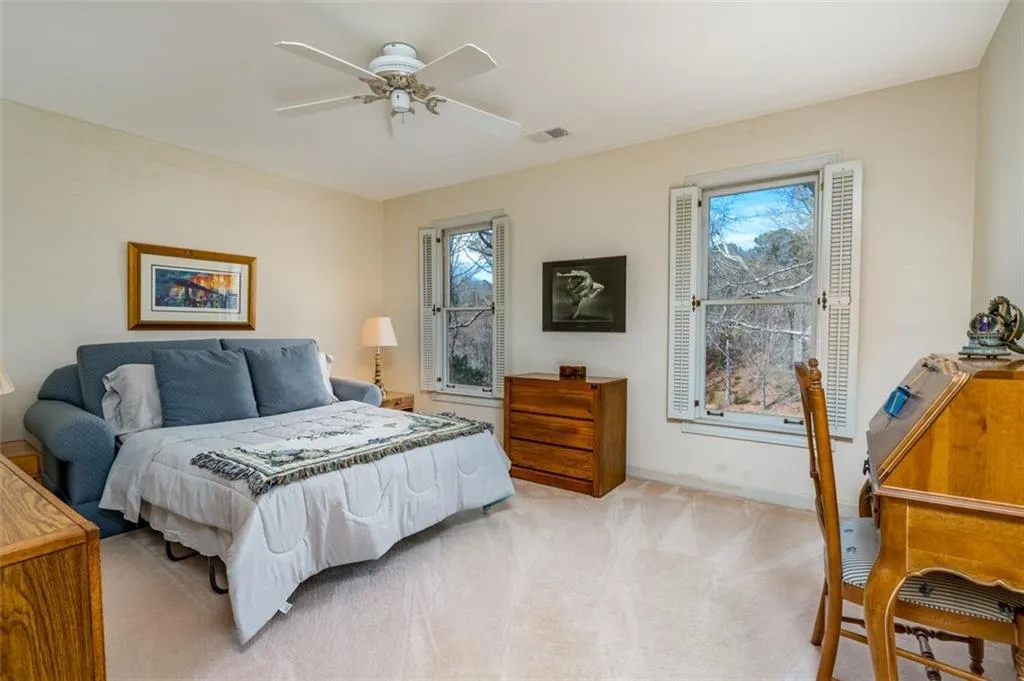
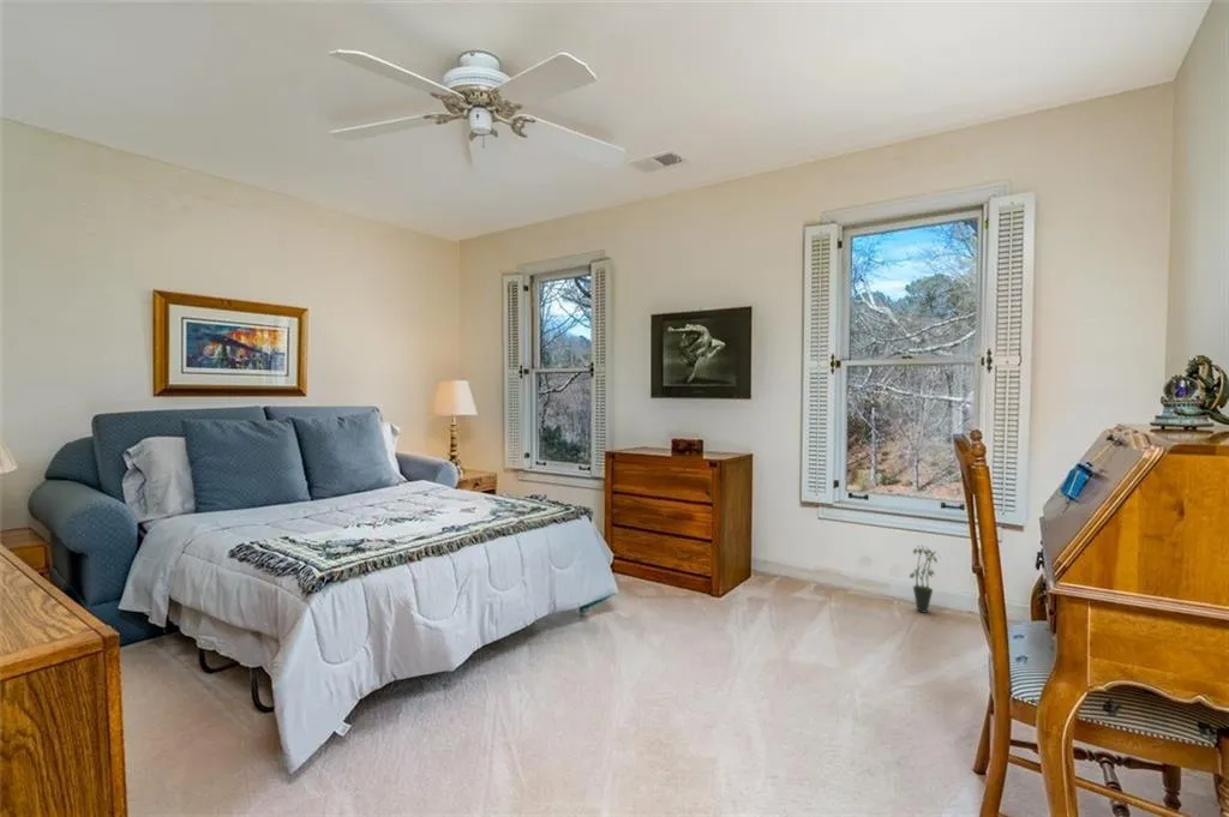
+ potted plant (925, 577)
